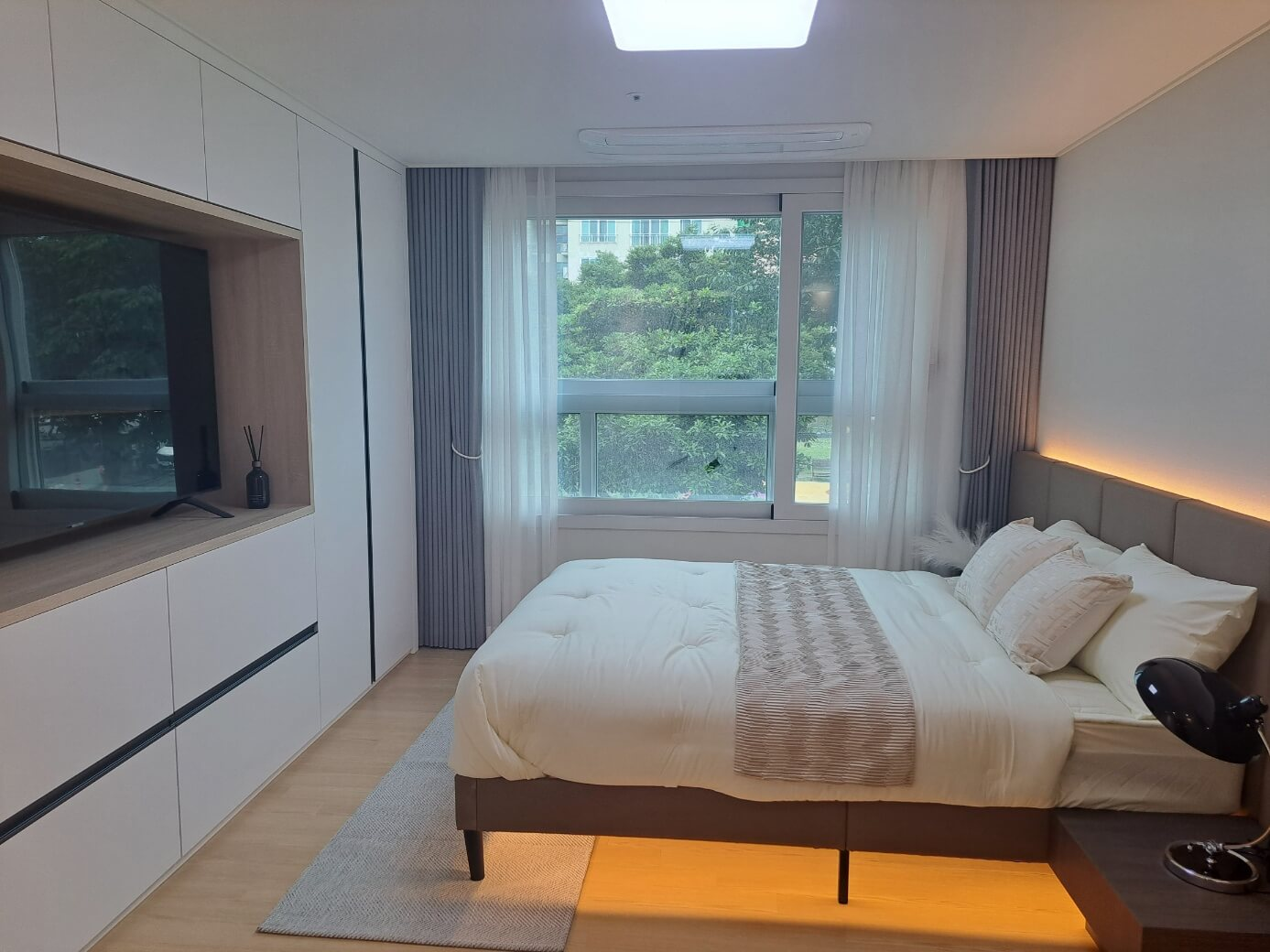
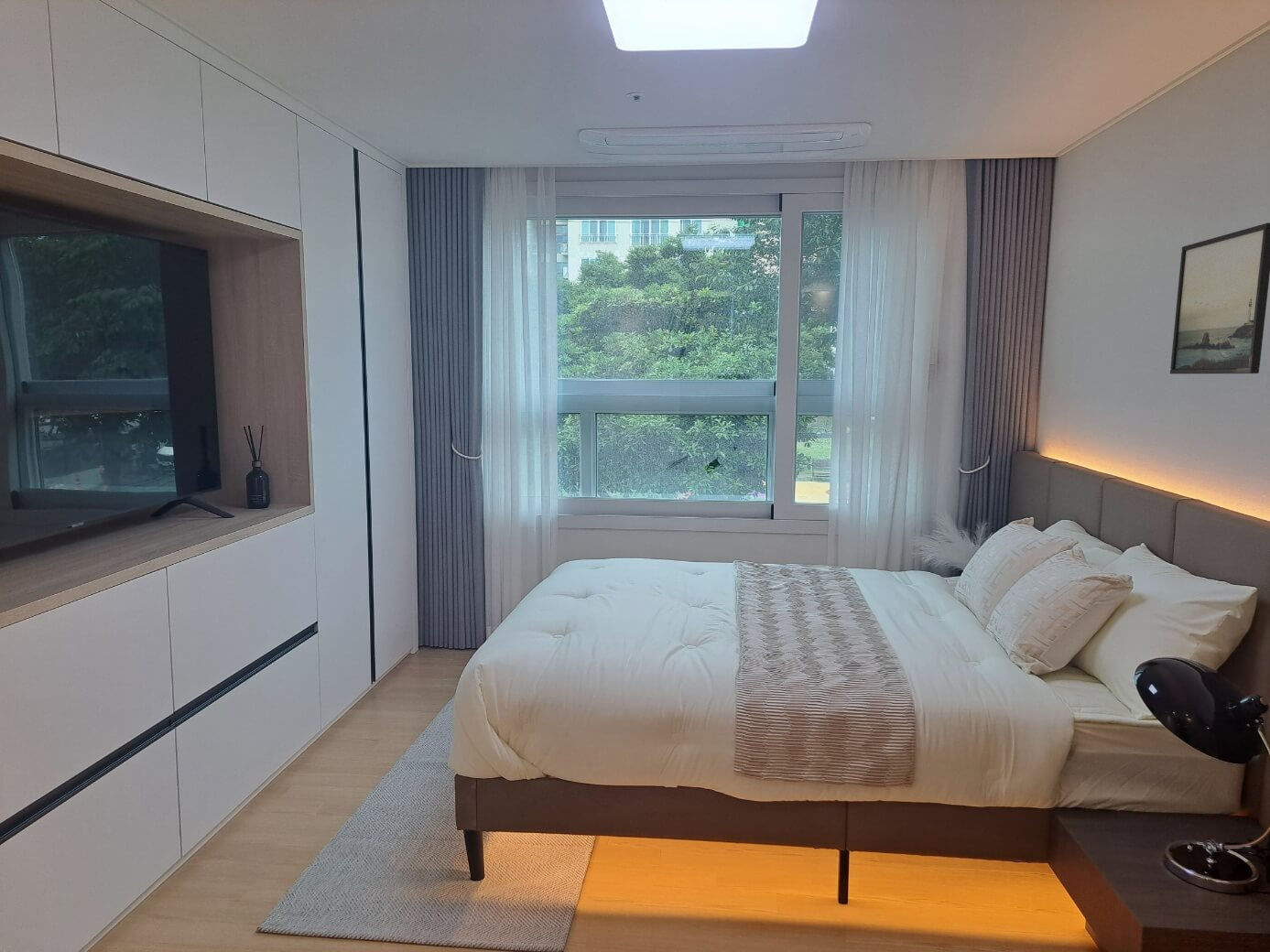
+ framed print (1217, 305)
